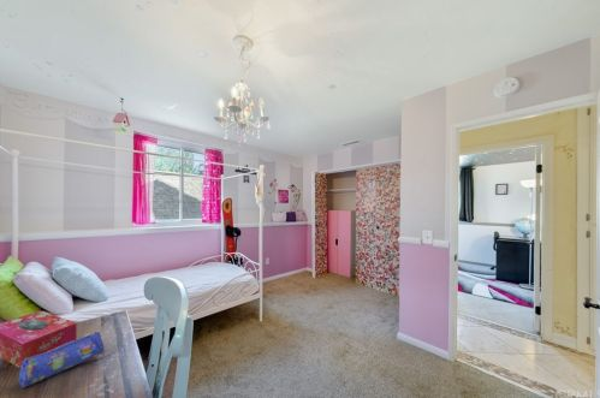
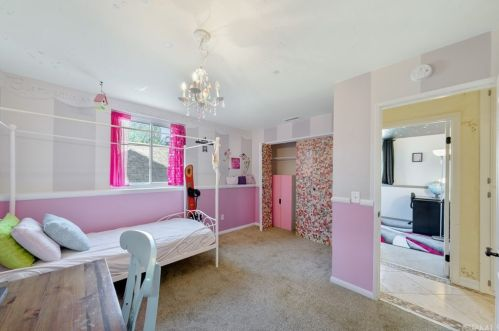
- pencil case (65, 355)
- tissue box (32, 337)
